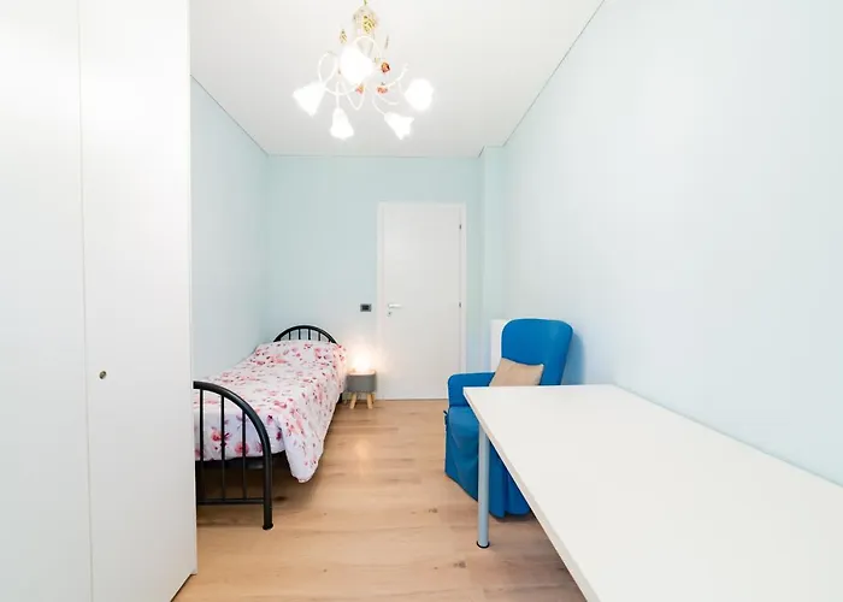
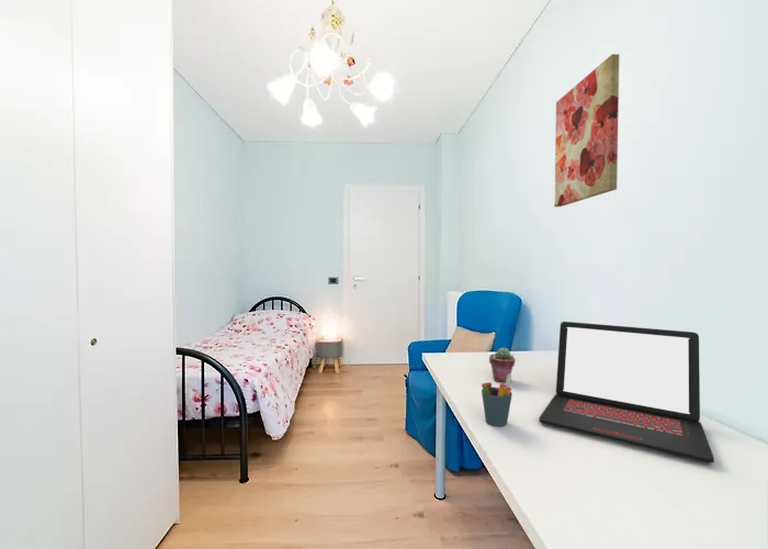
+ laptop (620, 377)
+ pen holder (496, 399)
+ potted succulent (501, 363)
+ wall art (583, 141)
